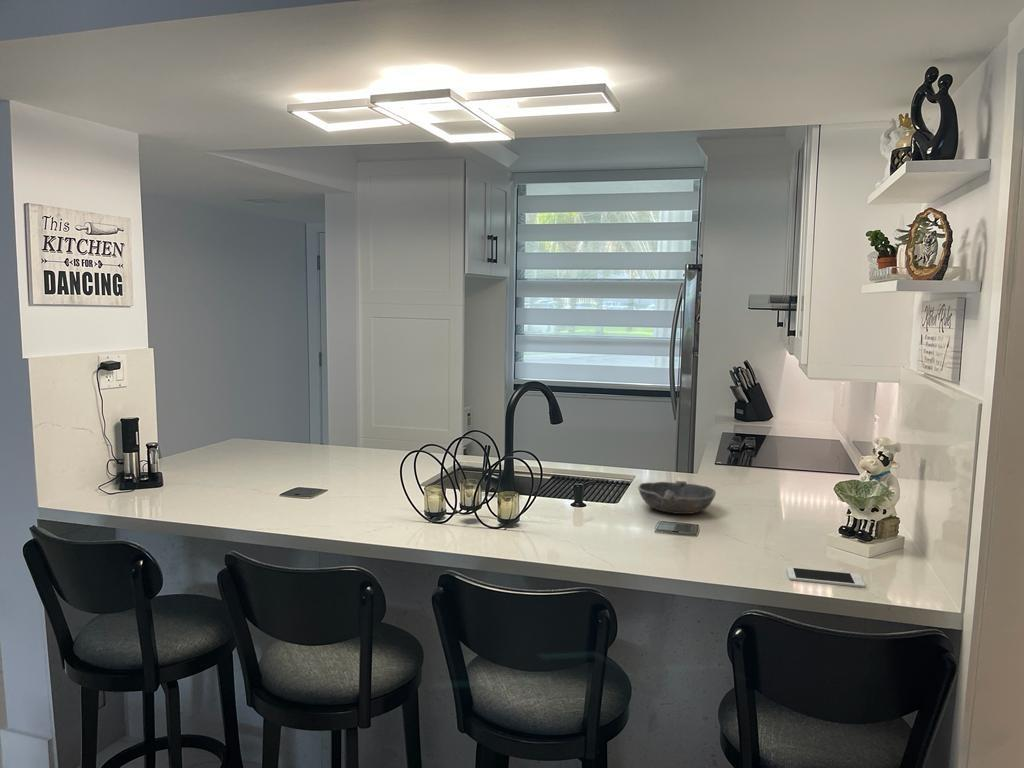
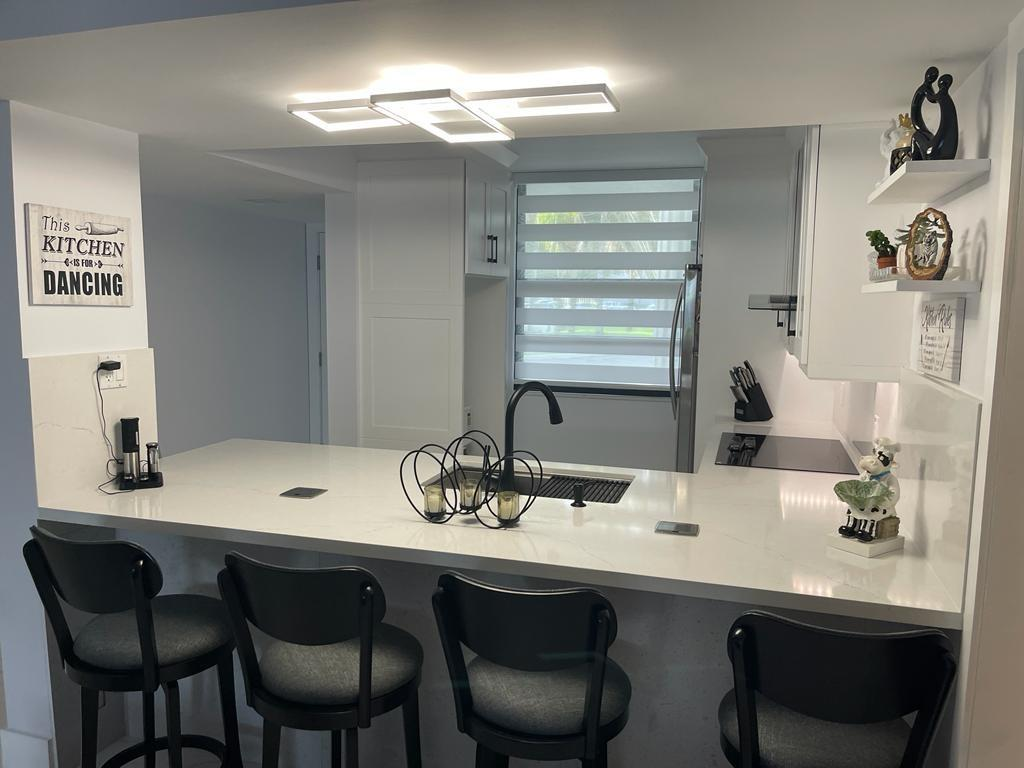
- cell phone (824, 577)
- bowl (675, 496)
